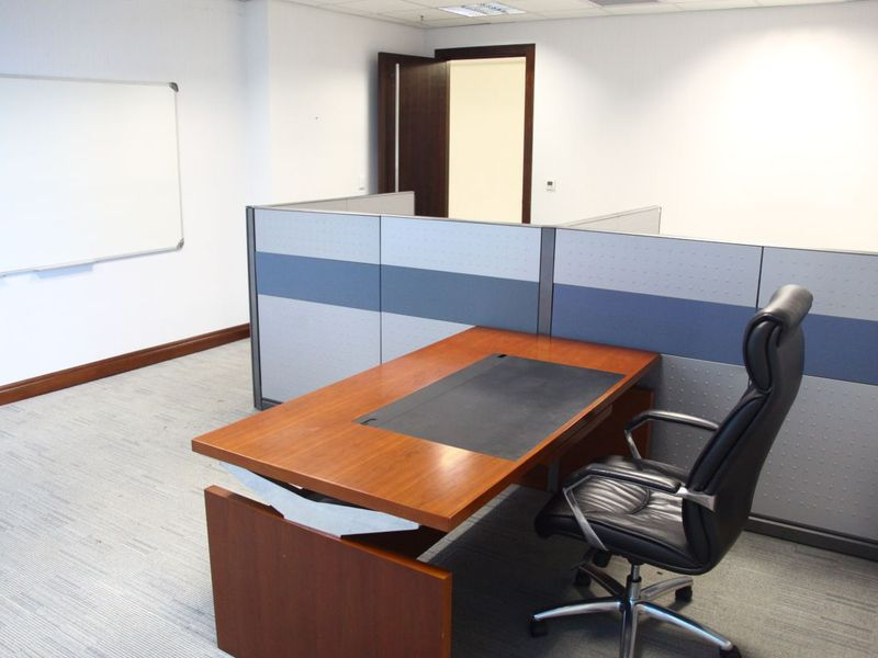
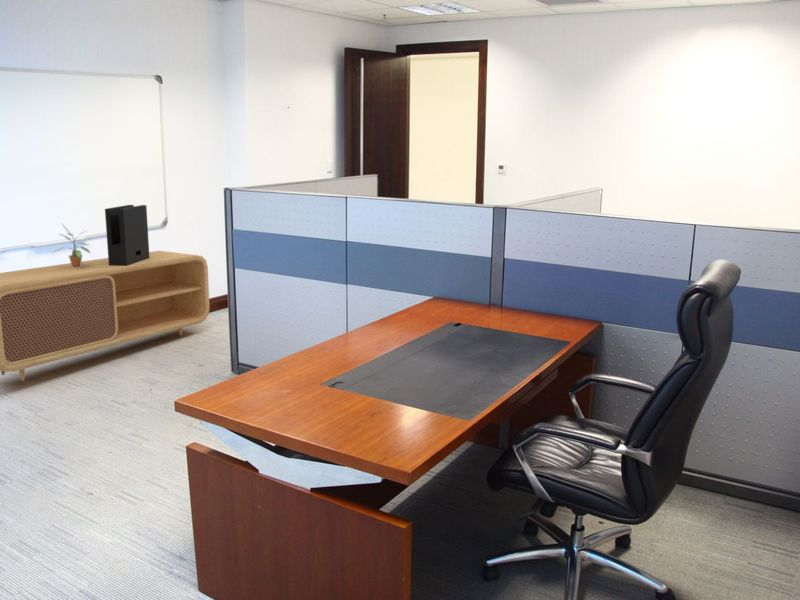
+ tv stand (96, 310)
+ file holder (127, 234)
+ potted plant (73, 243)
